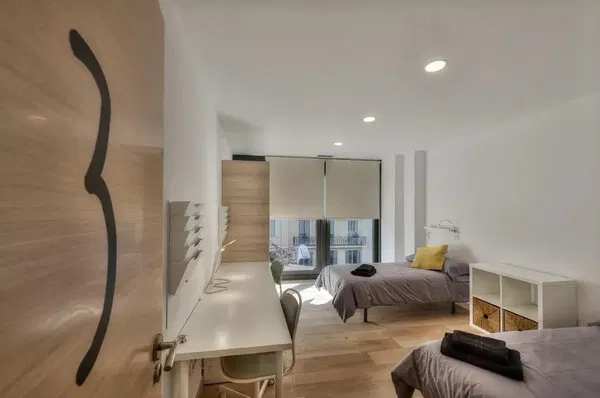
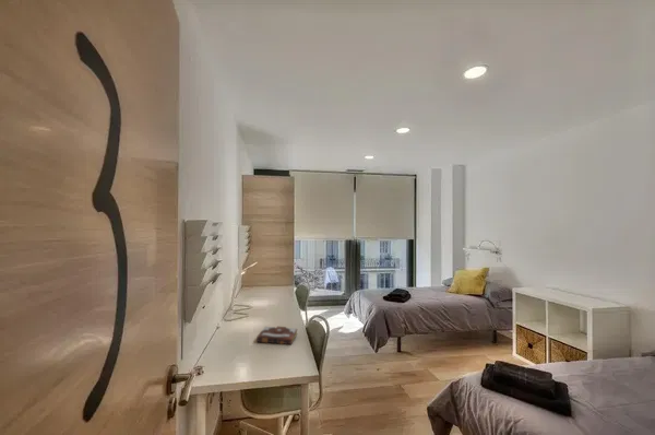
+ book (277, 334)
